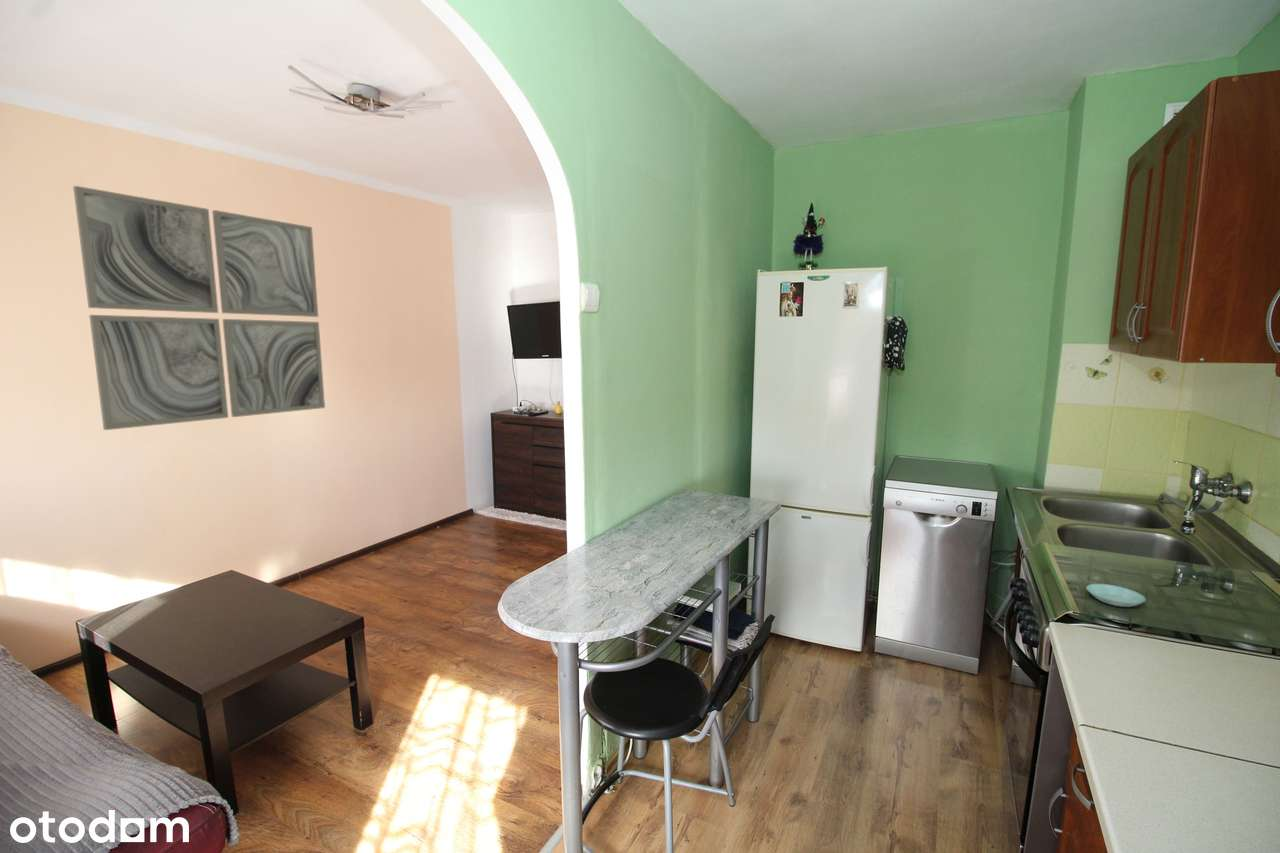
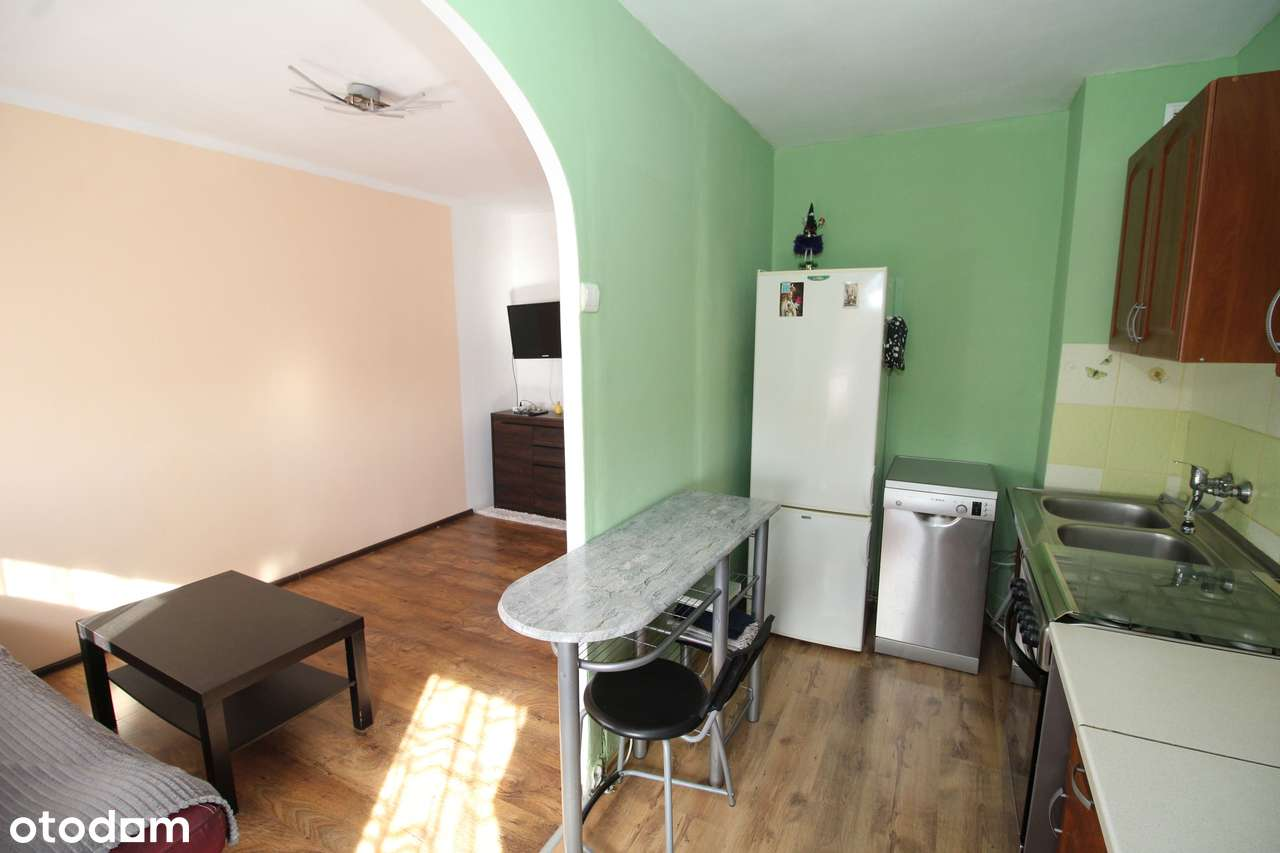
- wall art (218, 319)
- saucer (1114, 597)
